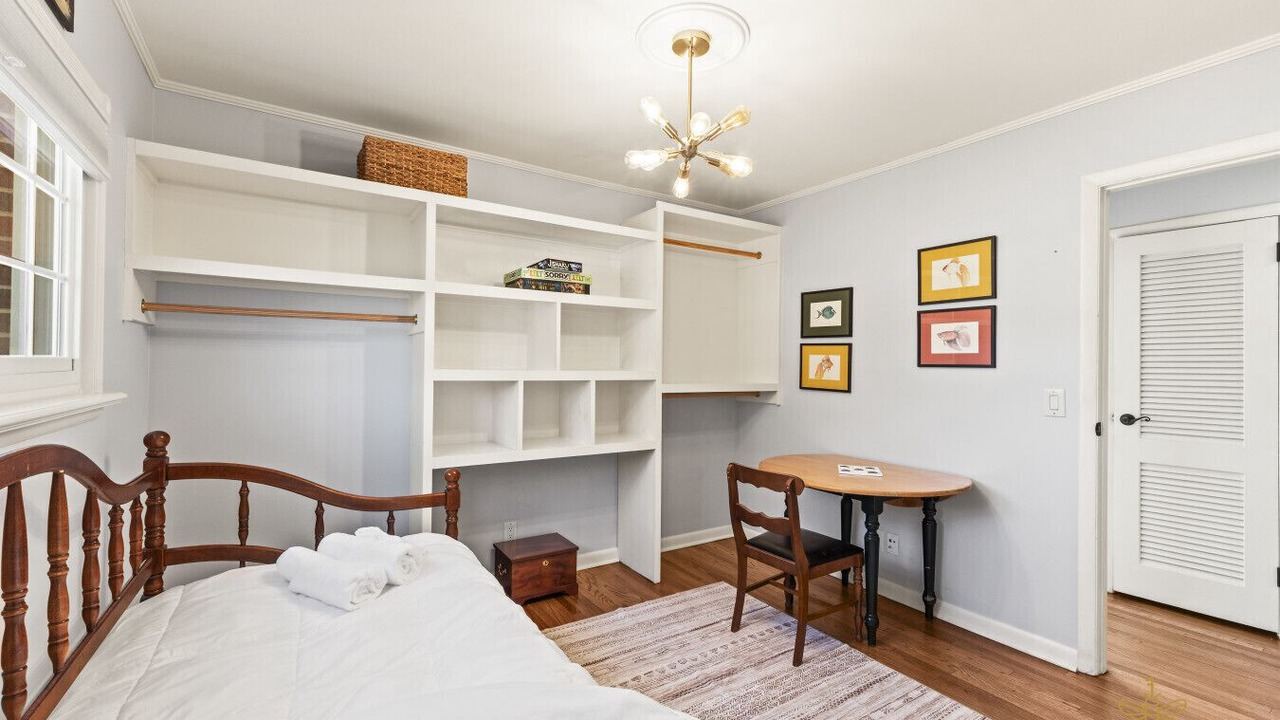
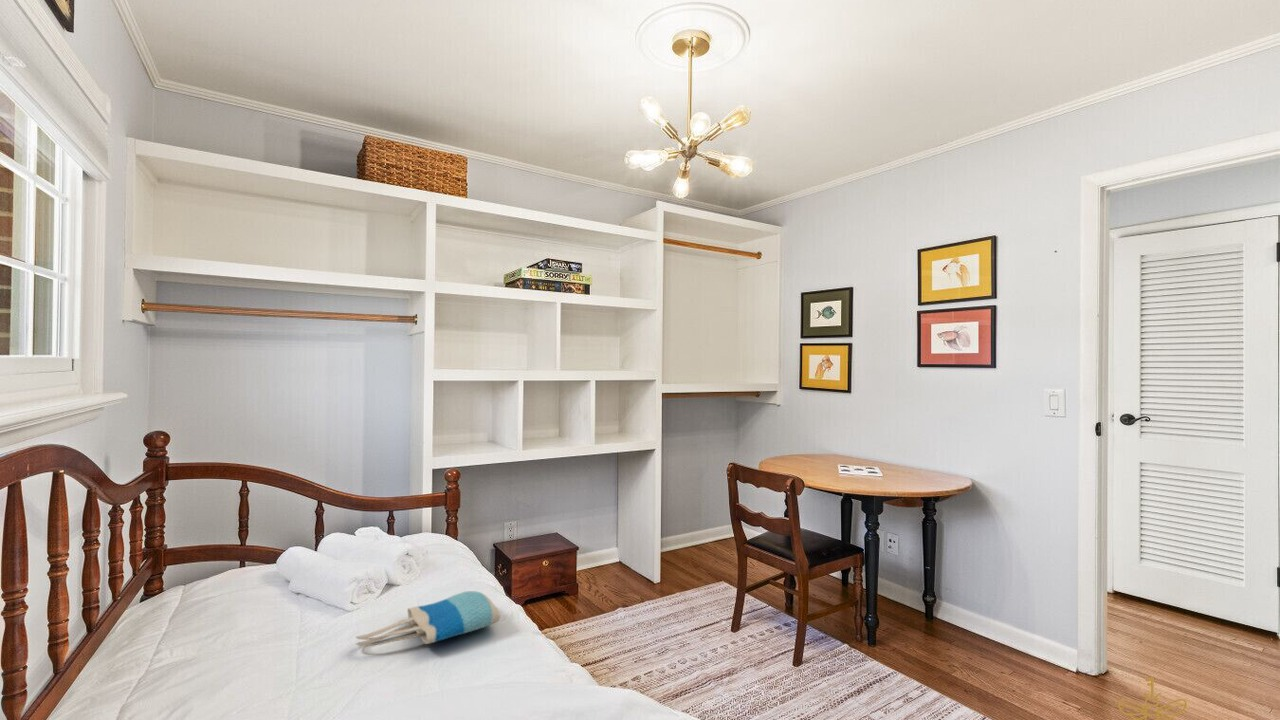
+ tote bag (427, 619)
